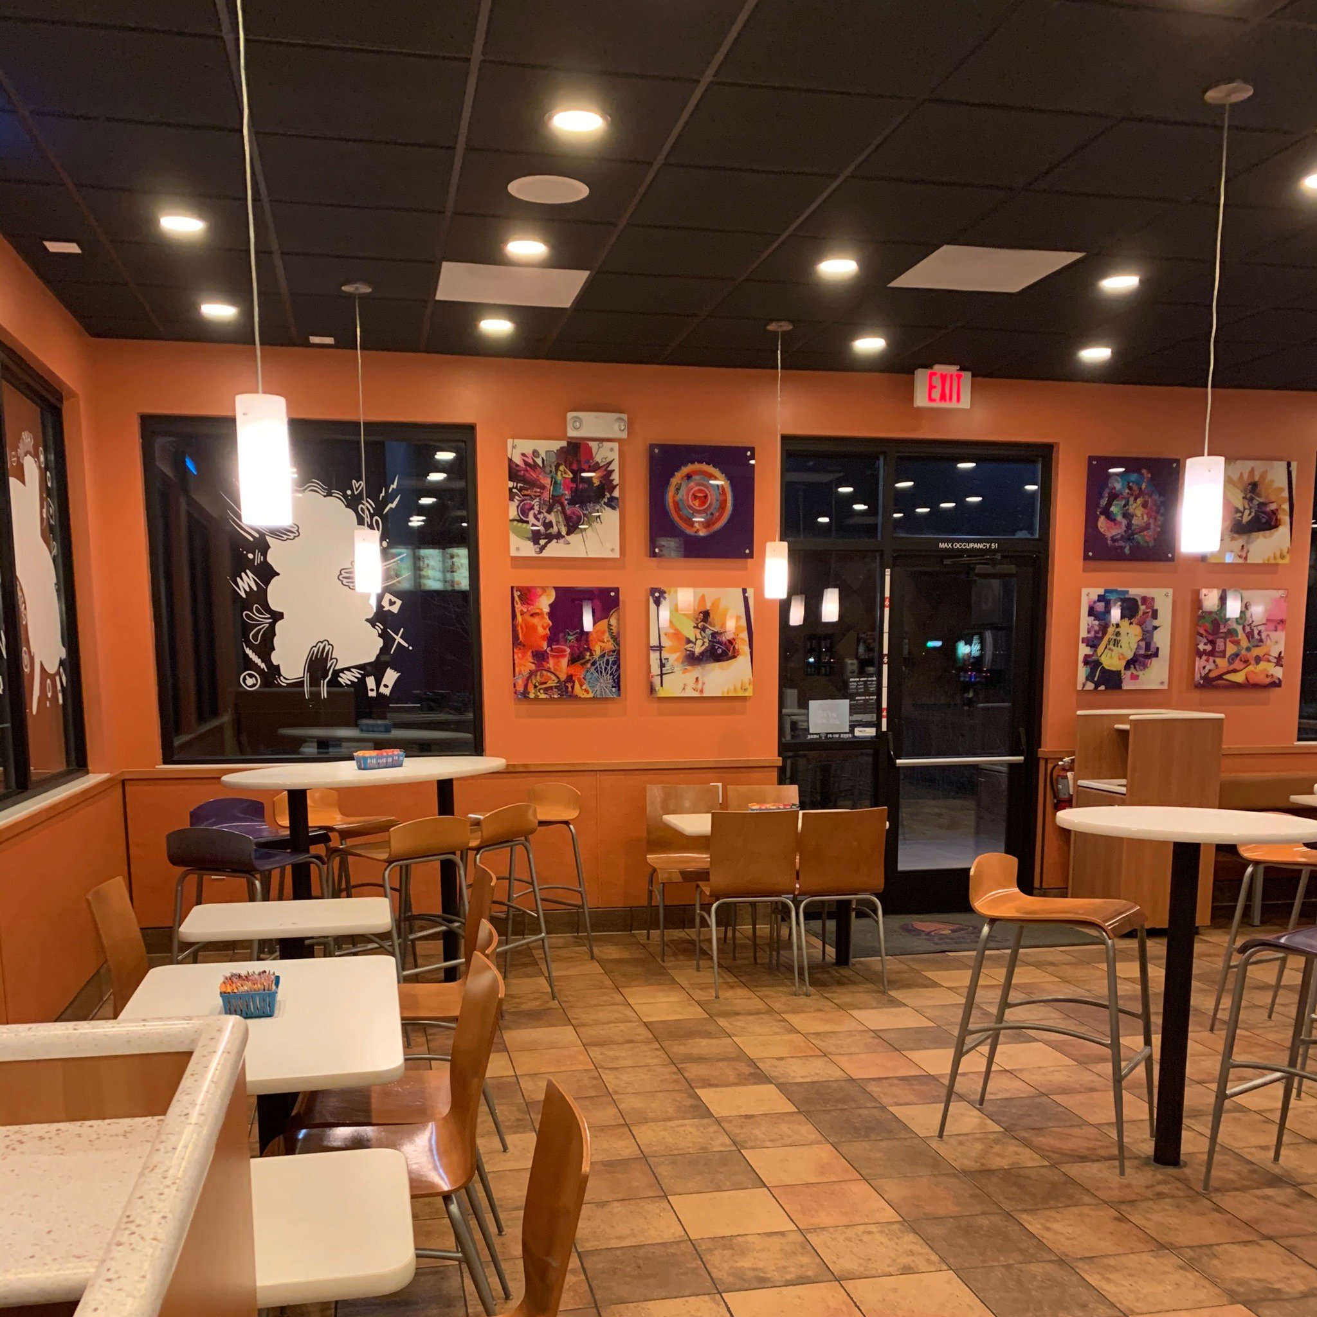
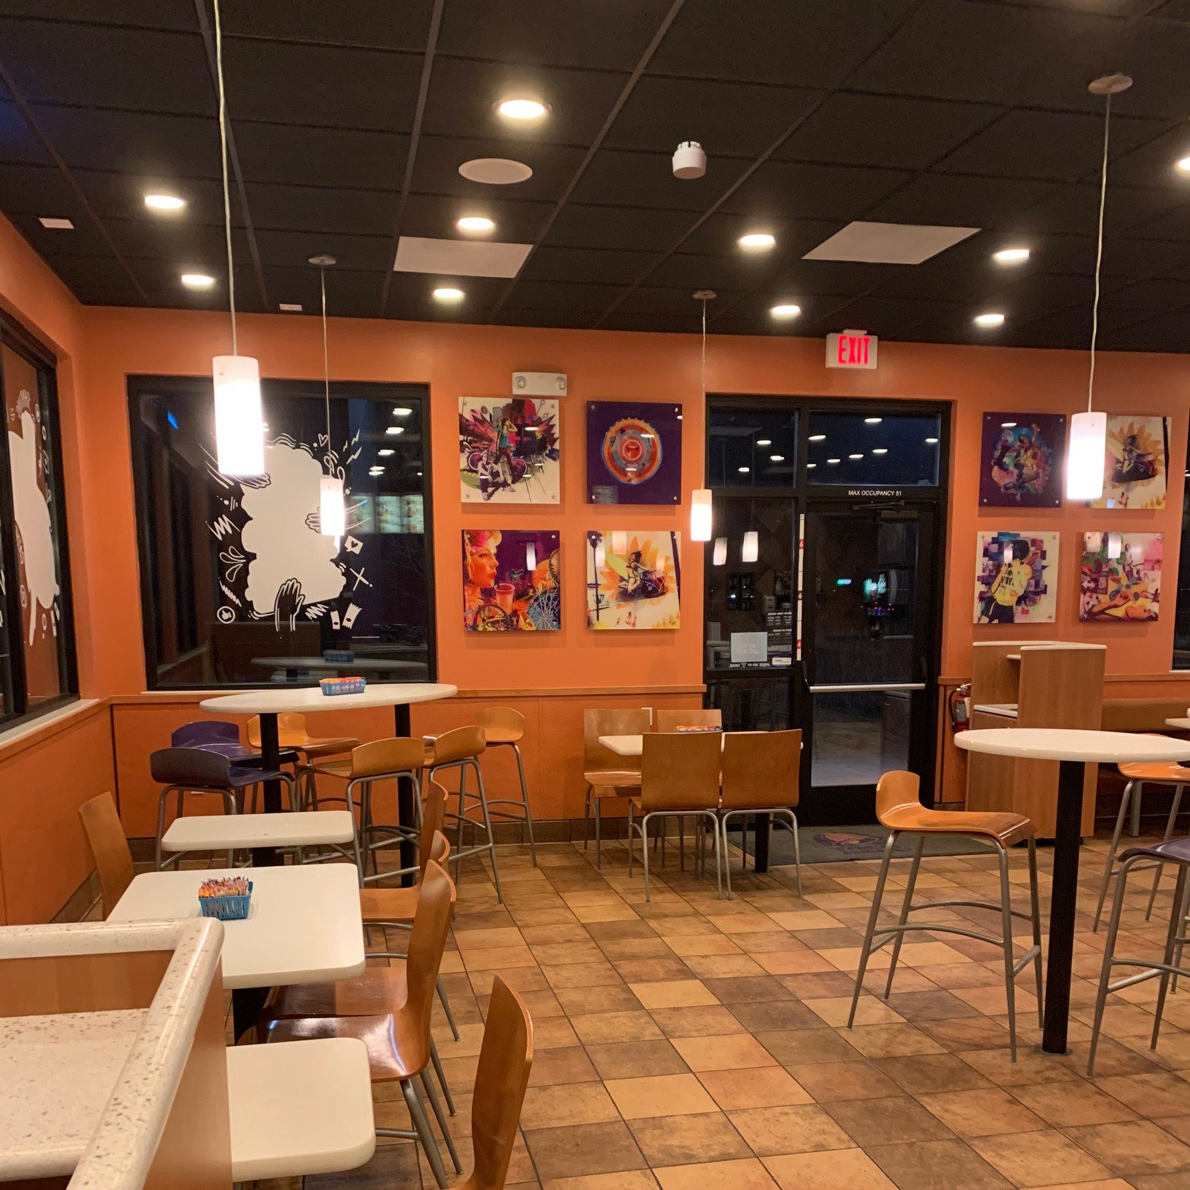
+ smoke detector (689, 159)
